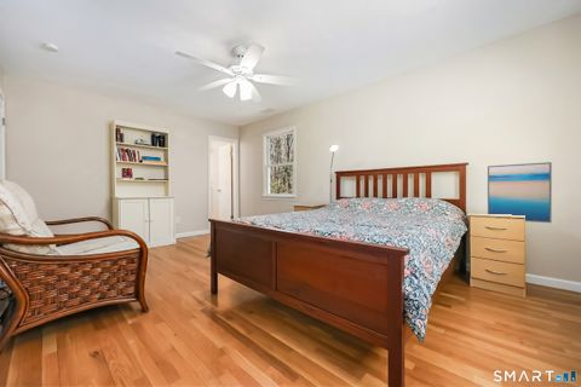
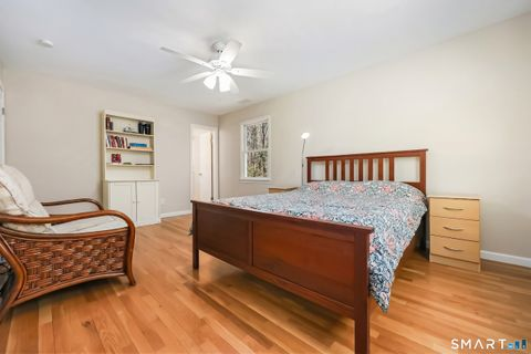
- wall art (517, 192)
